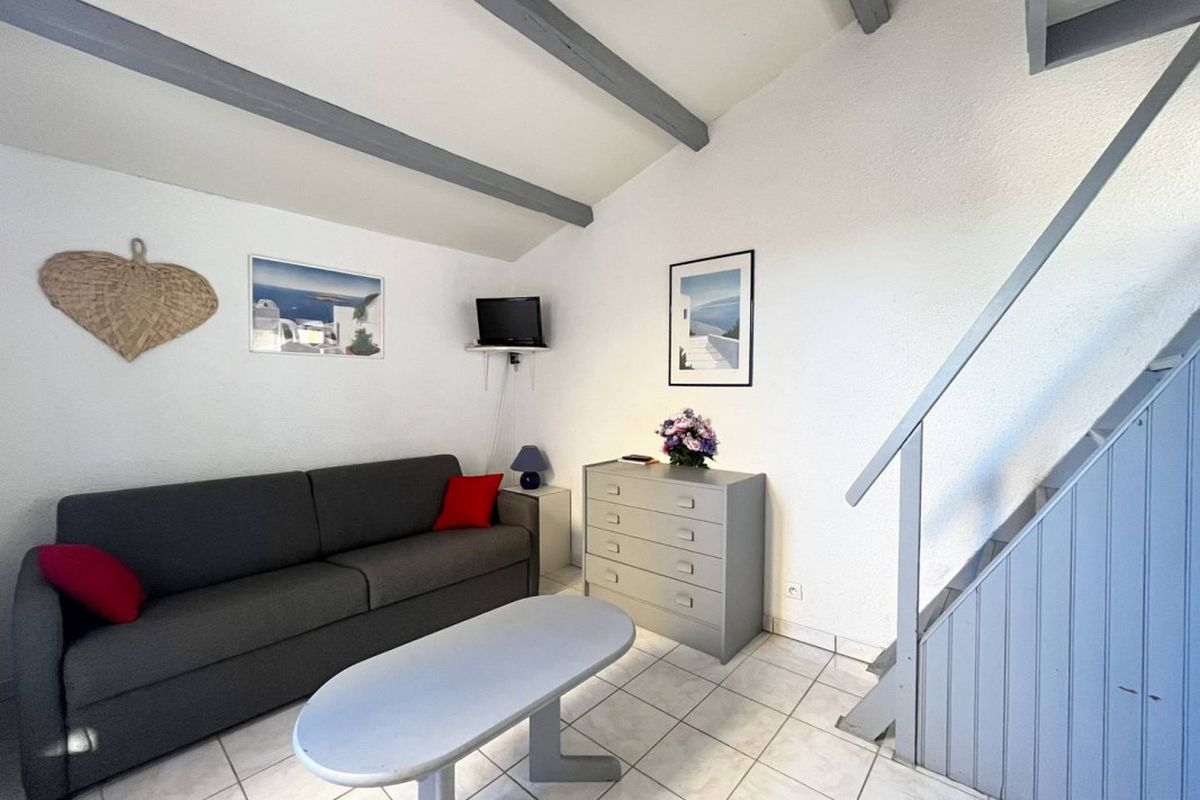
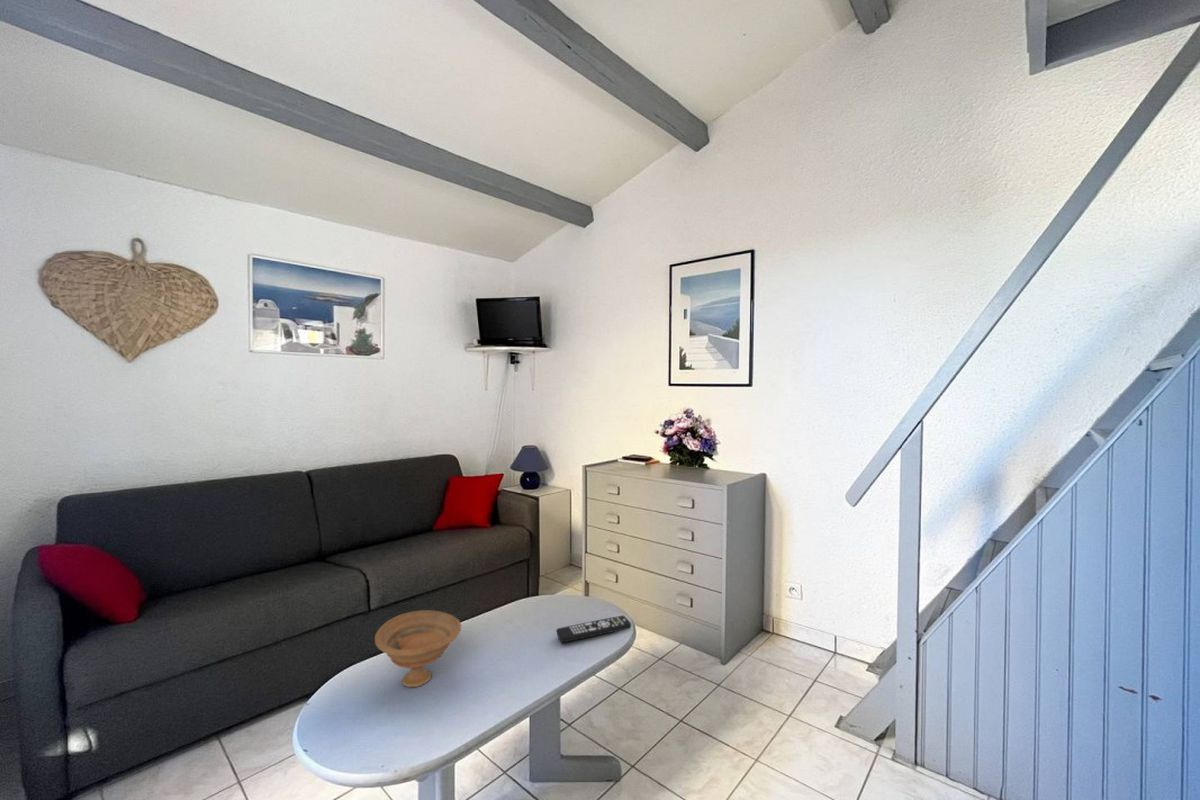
+ bowl (419, 652)
+ remote control (594, 628)
